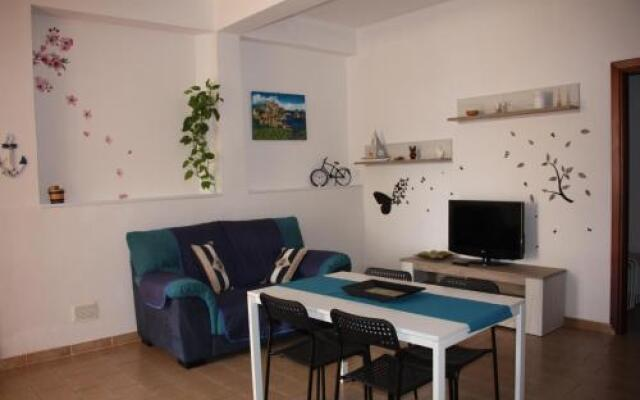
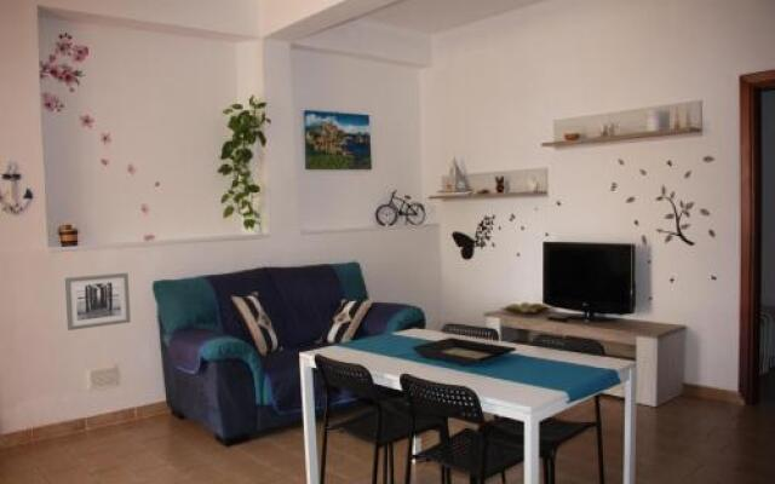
+ wall art (98, 300)
